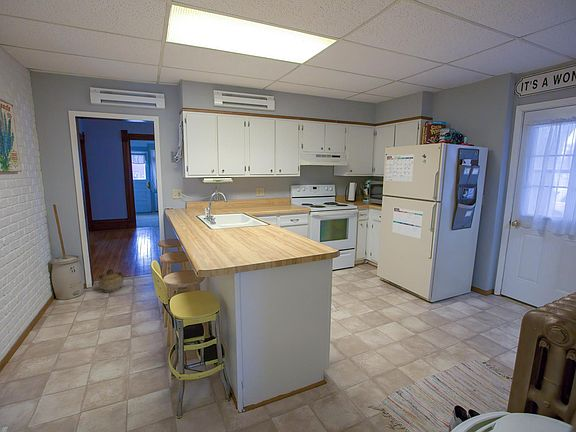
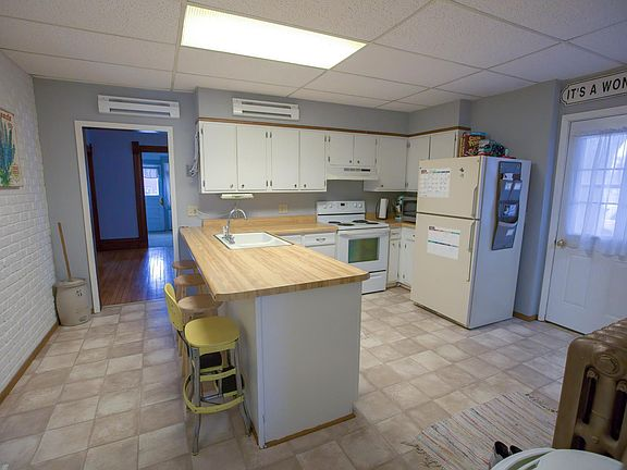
- ceramic jug (110, 279)
